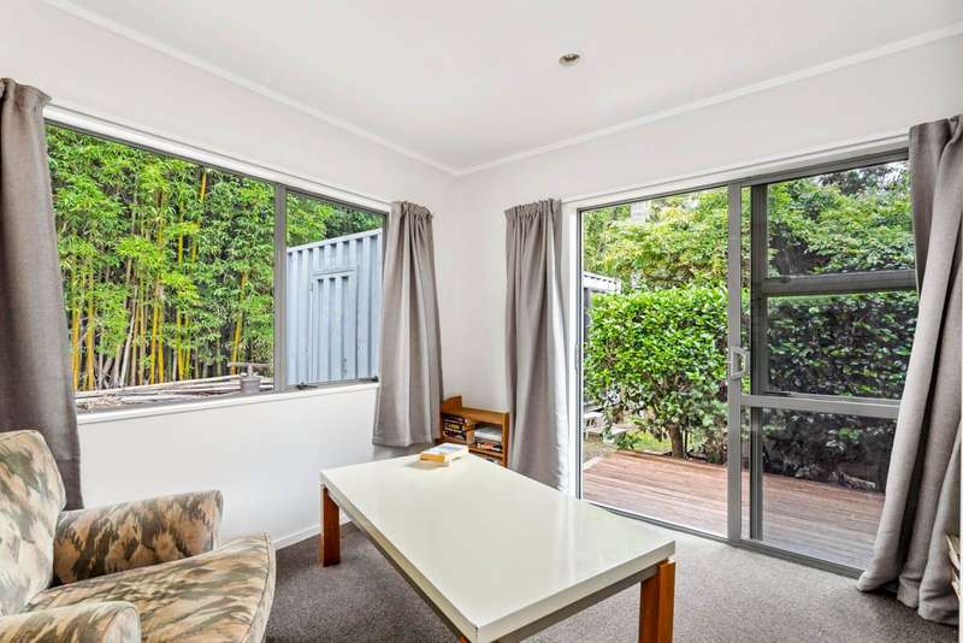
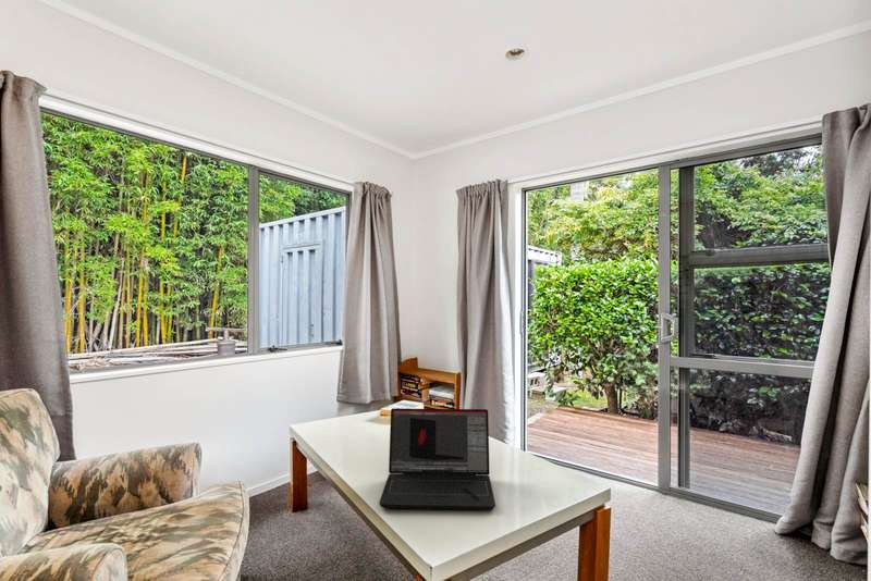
+ laptop (438, 454)
